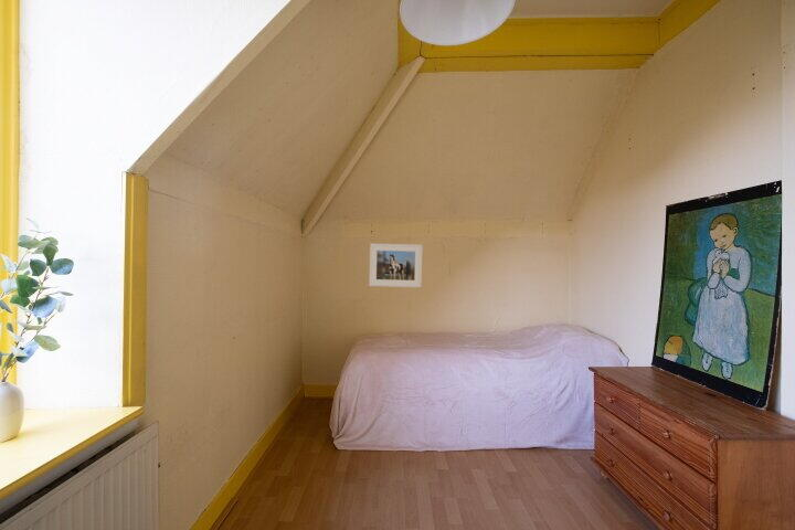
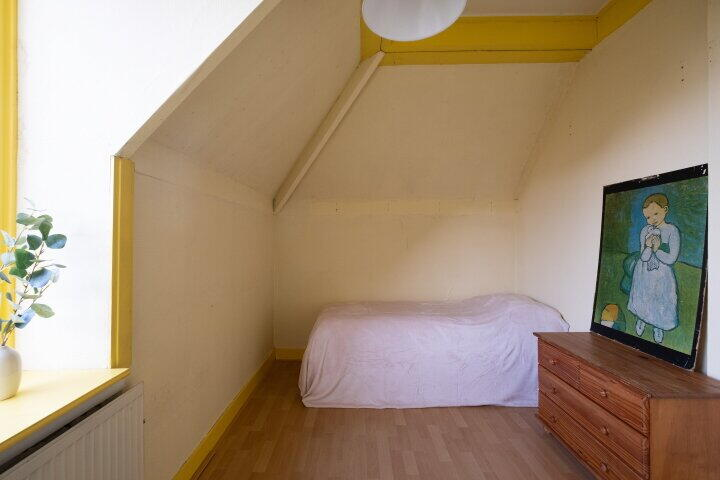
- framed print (395, 265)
